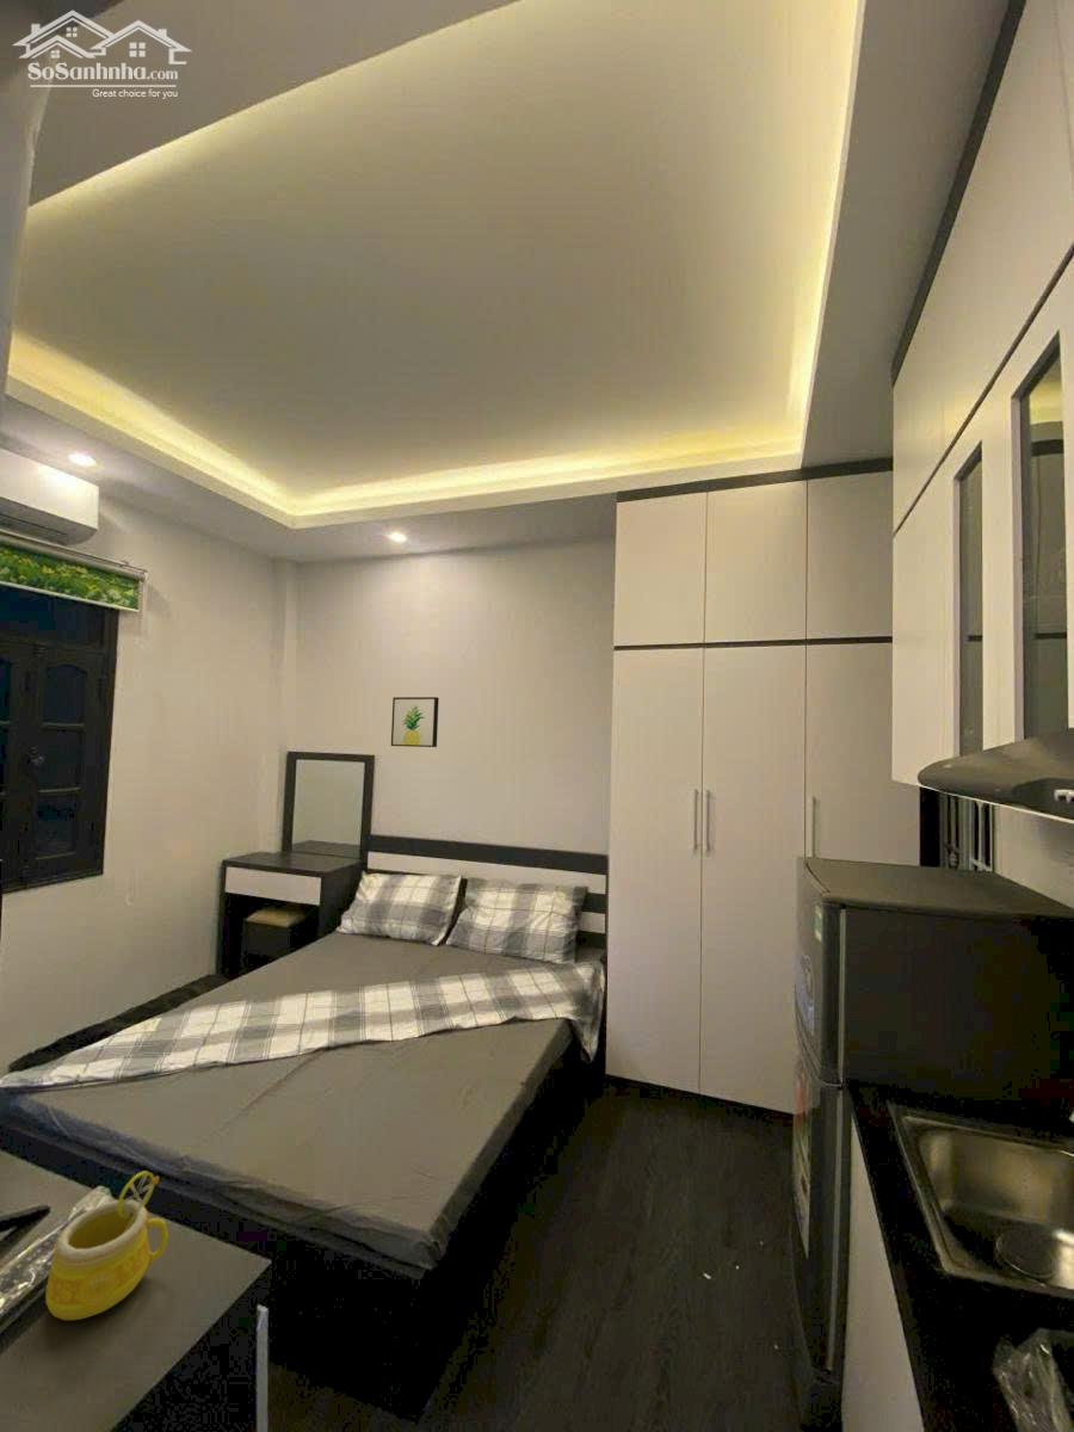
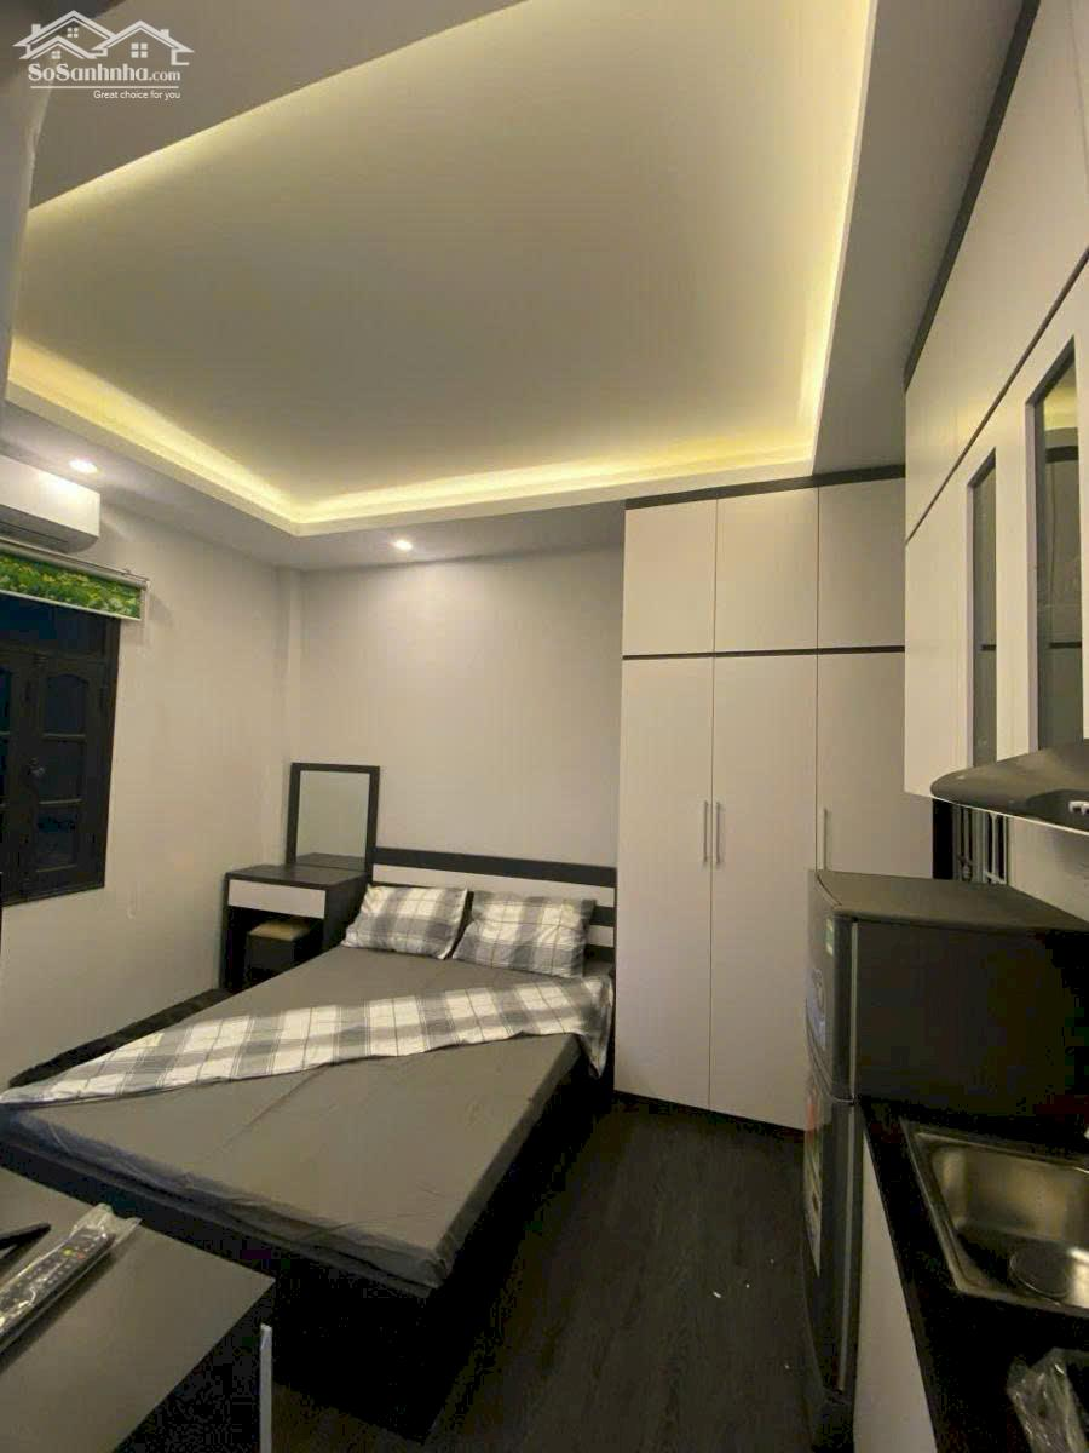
- mug (111, 1237)
- wall art (414, 722)
